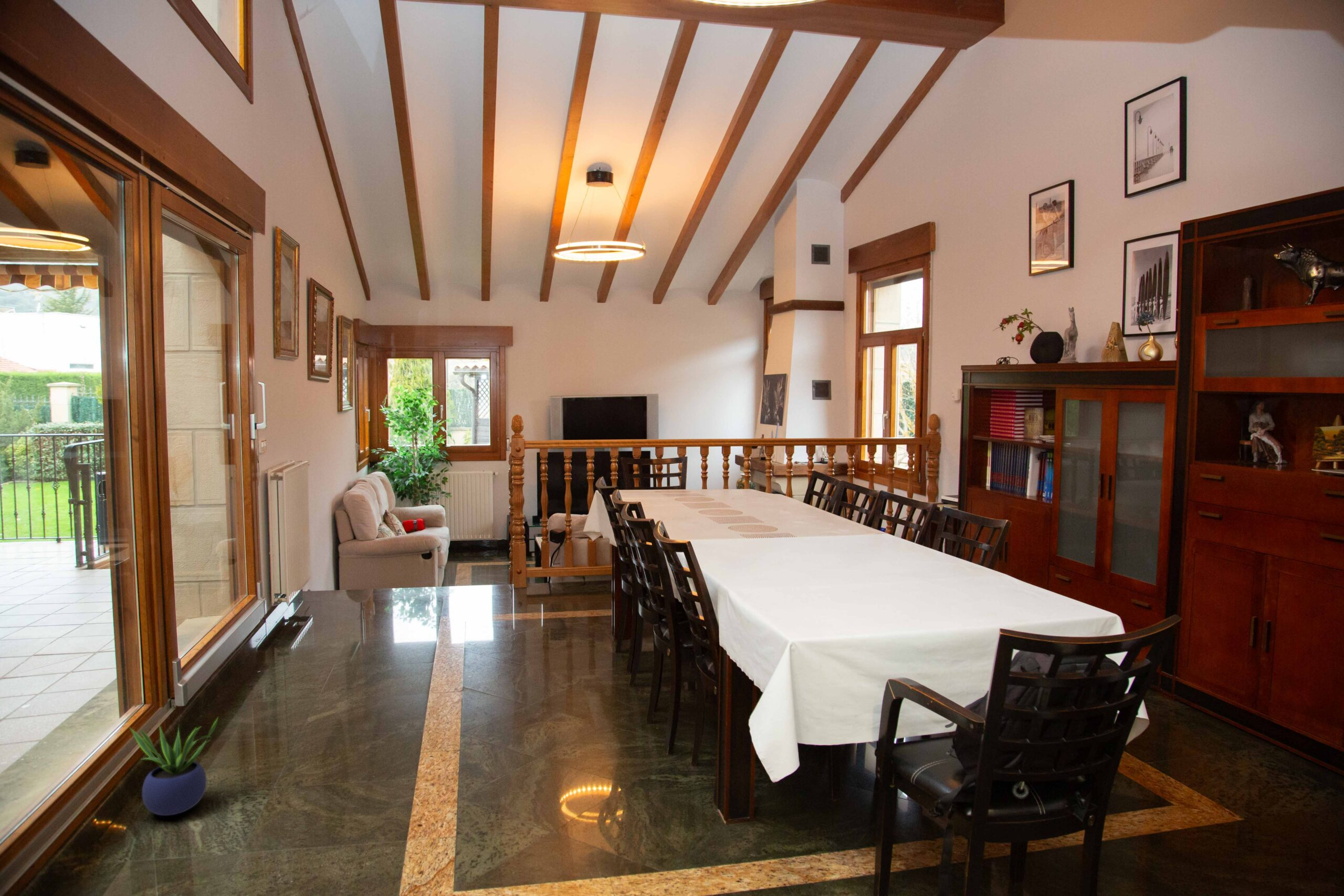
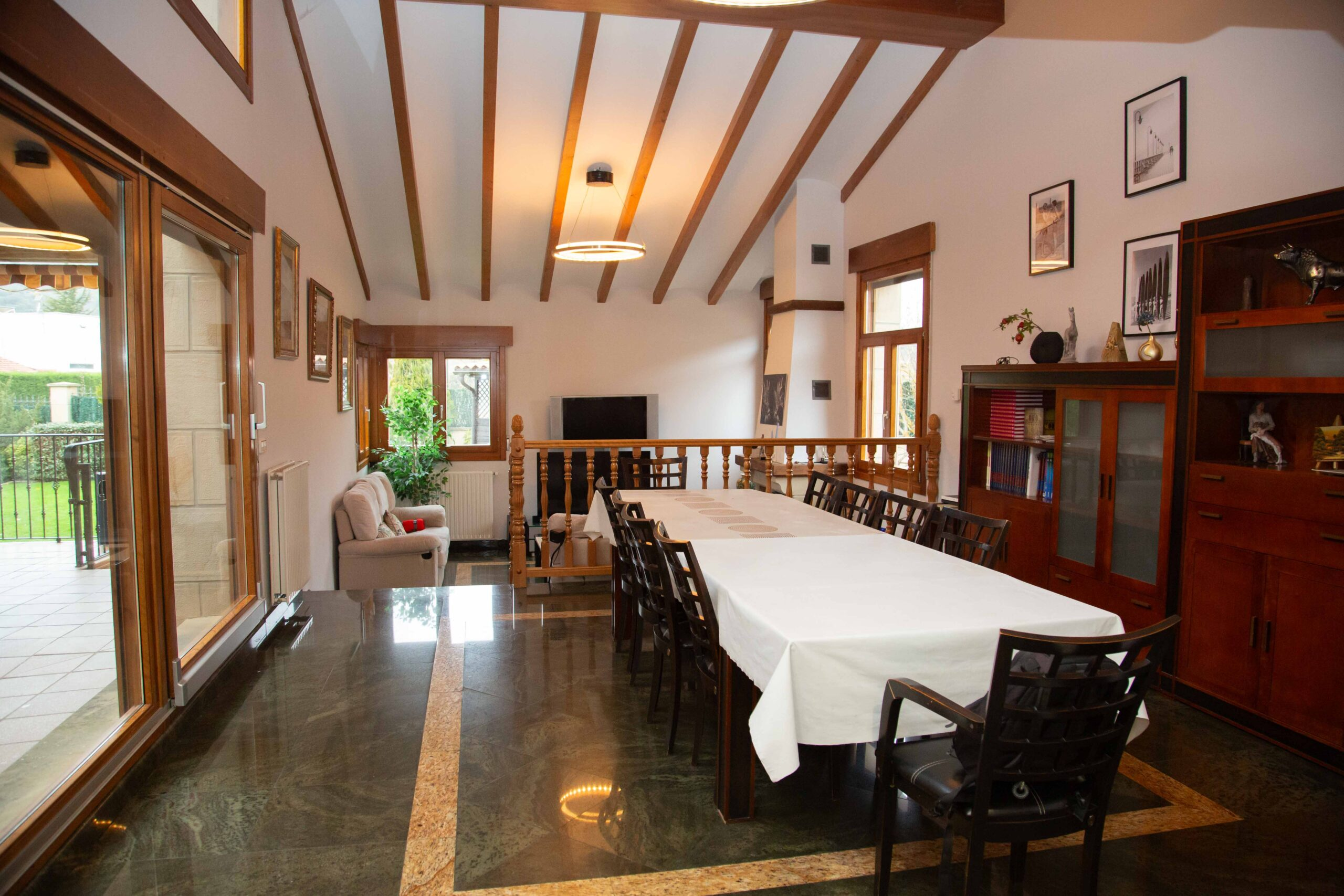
- potted plant (172, 764)
